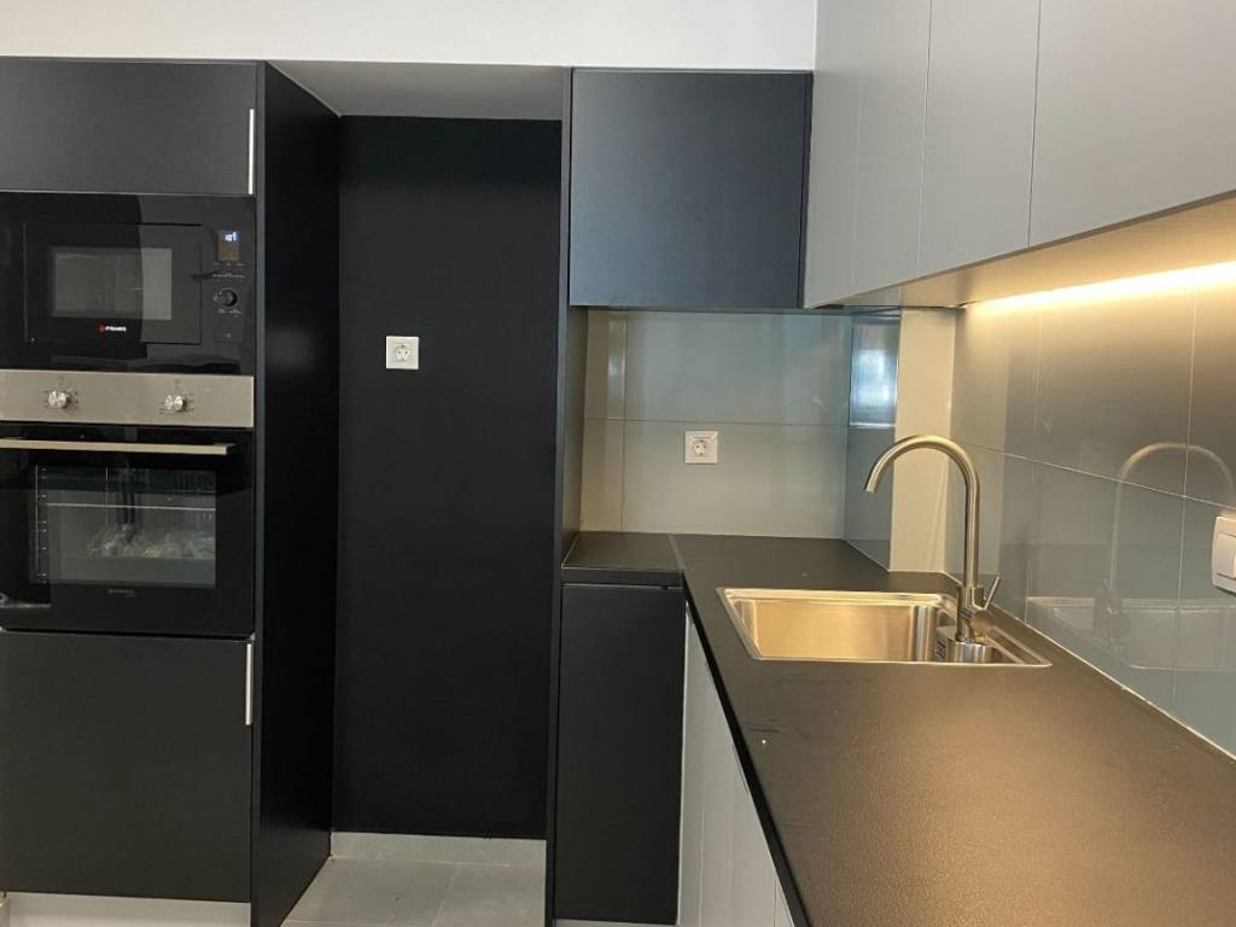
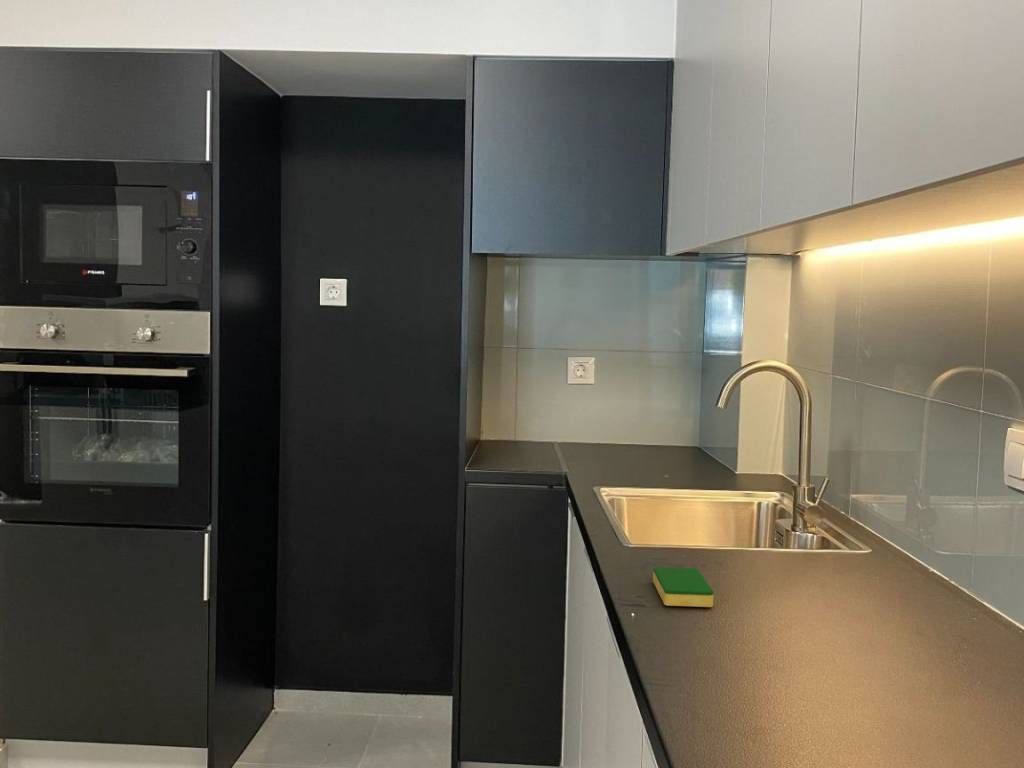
+ dish sponge (681, 586)
